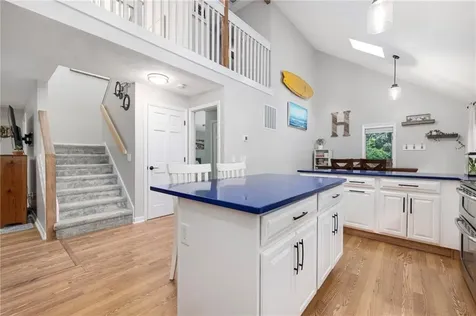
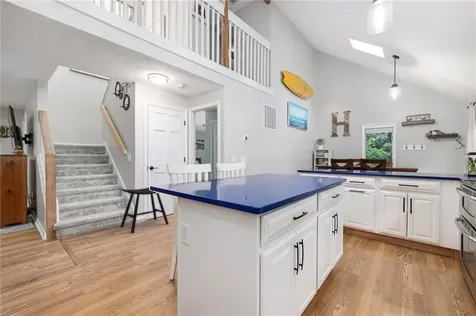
+ stool (145, 212)
